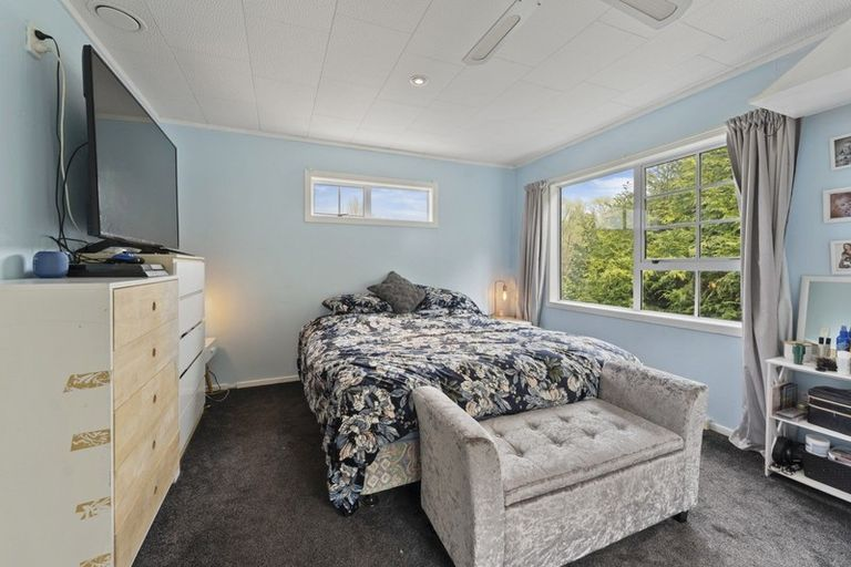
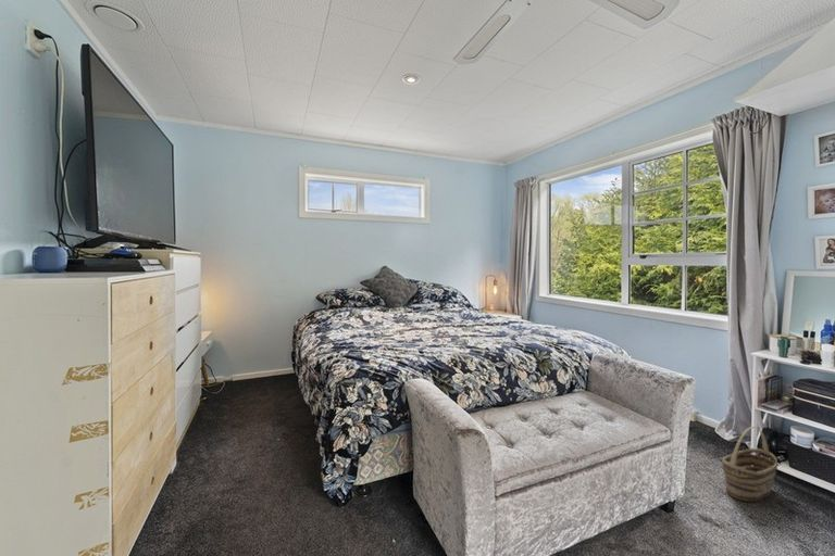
+ basket (749, 458)
